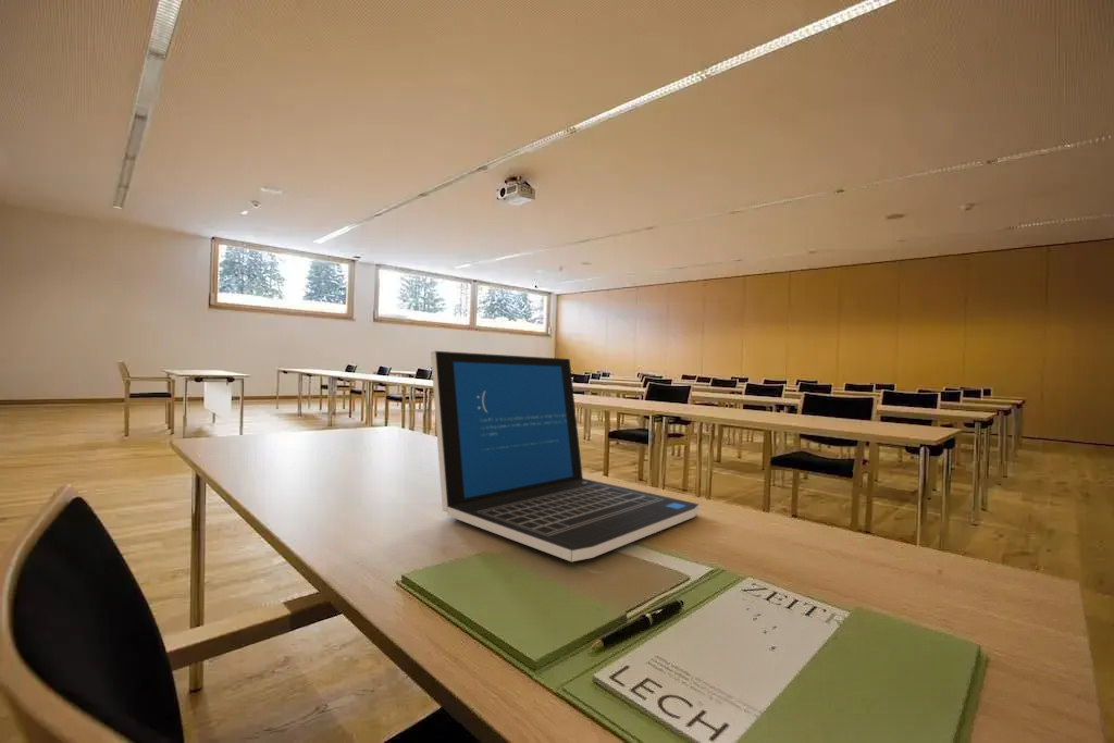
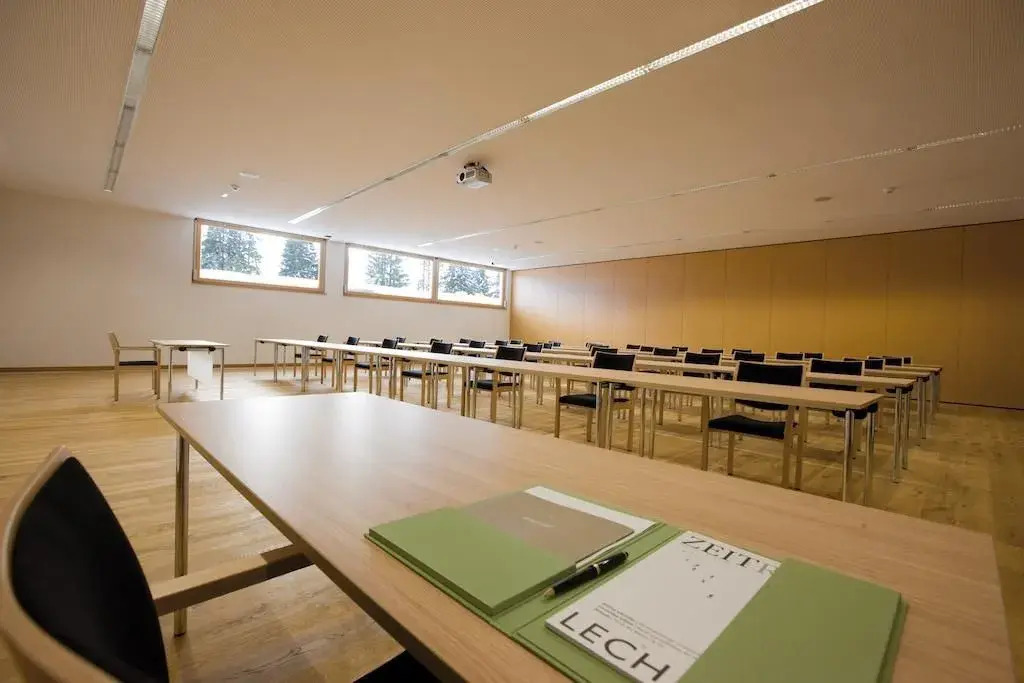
- laptop (569, 434)
